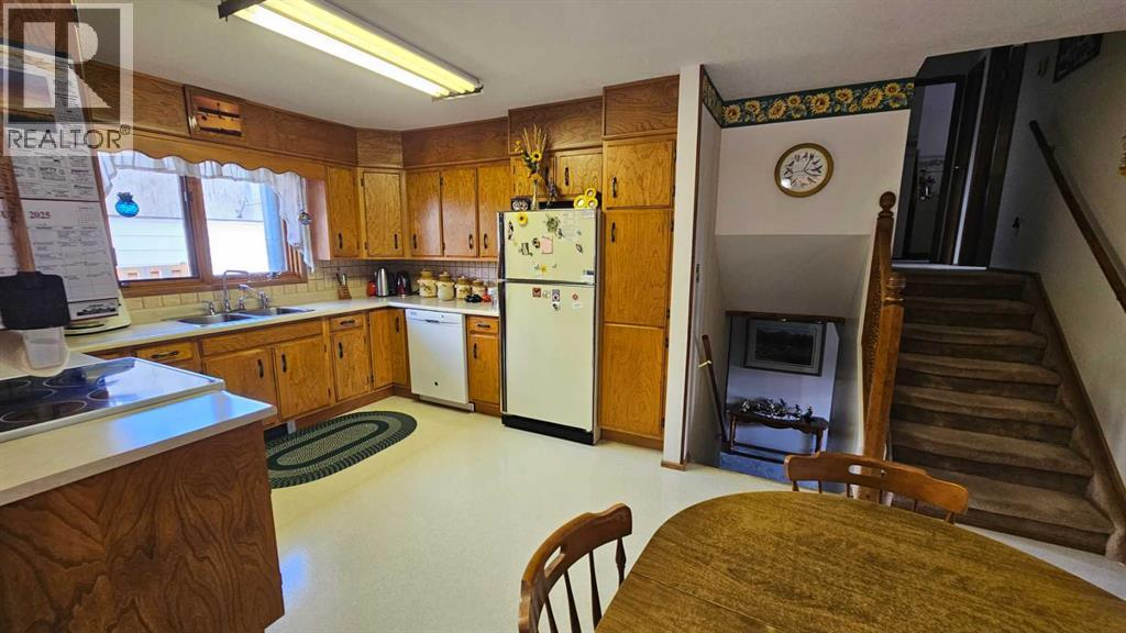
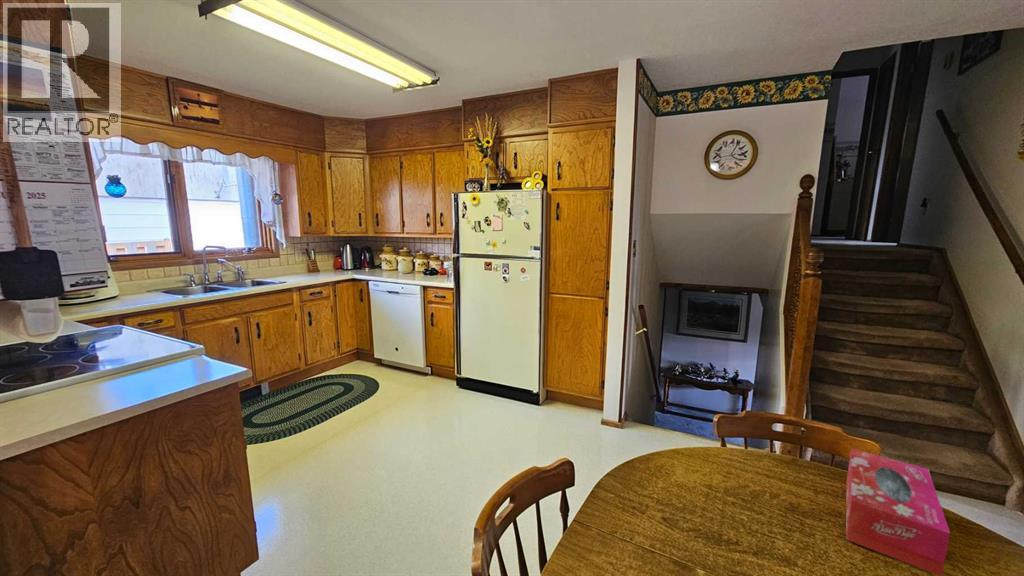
+ tissue box (889, 502)
